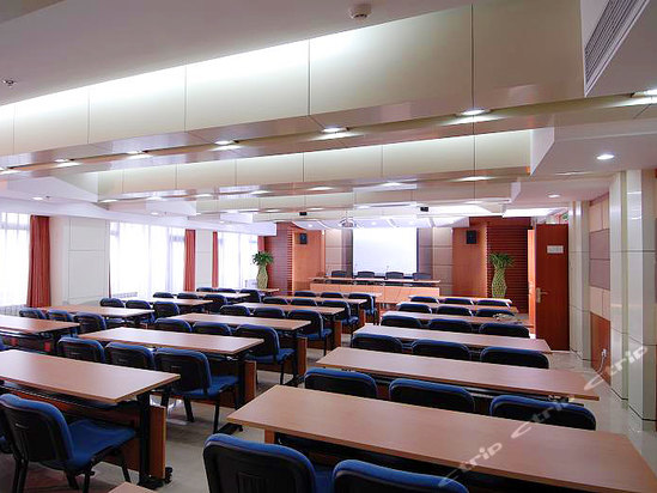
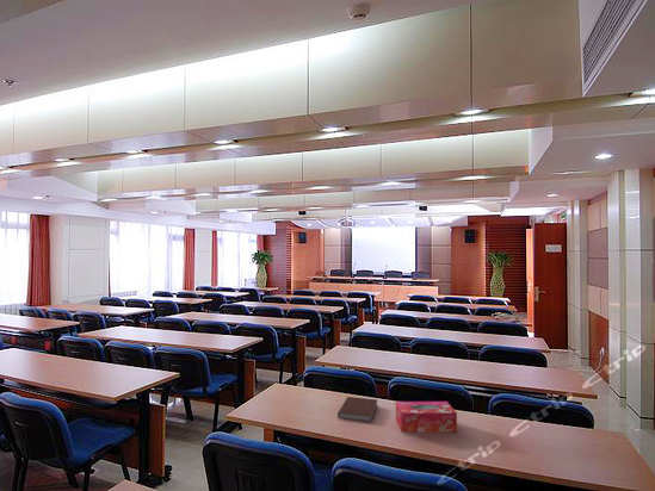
+ notebook (358, 408)
+ tissue box (425, 416)
